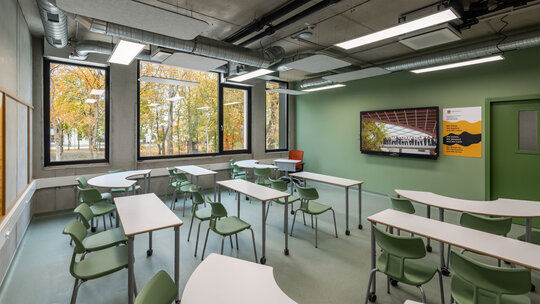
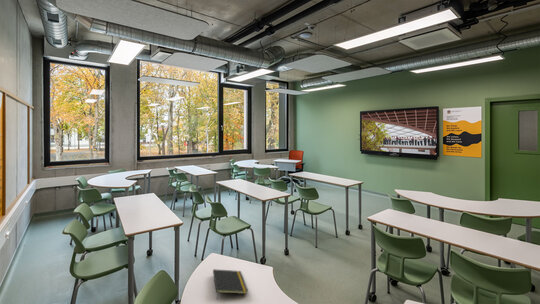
+ notepad (229, 280)
